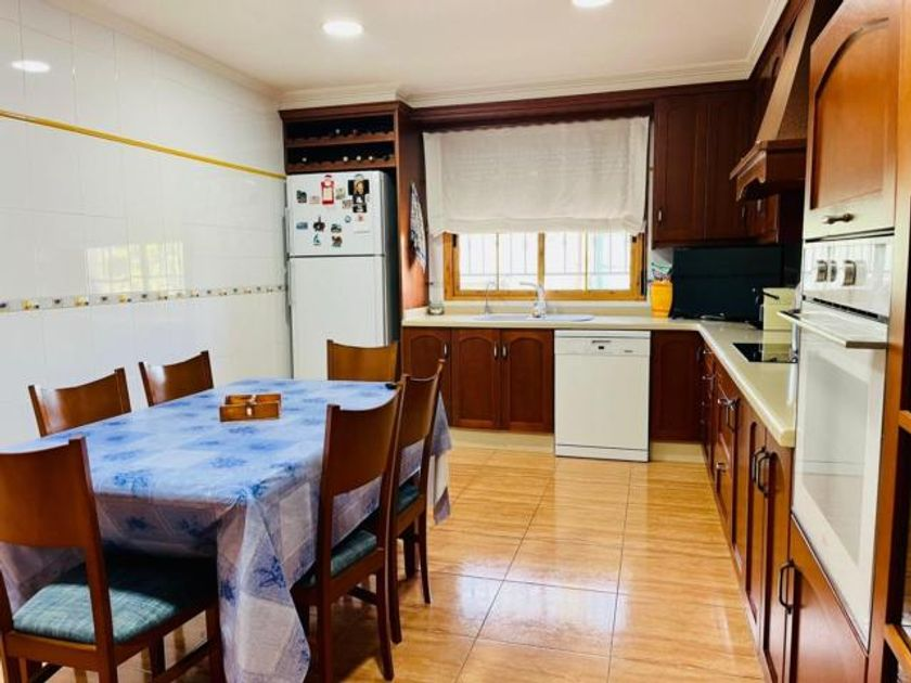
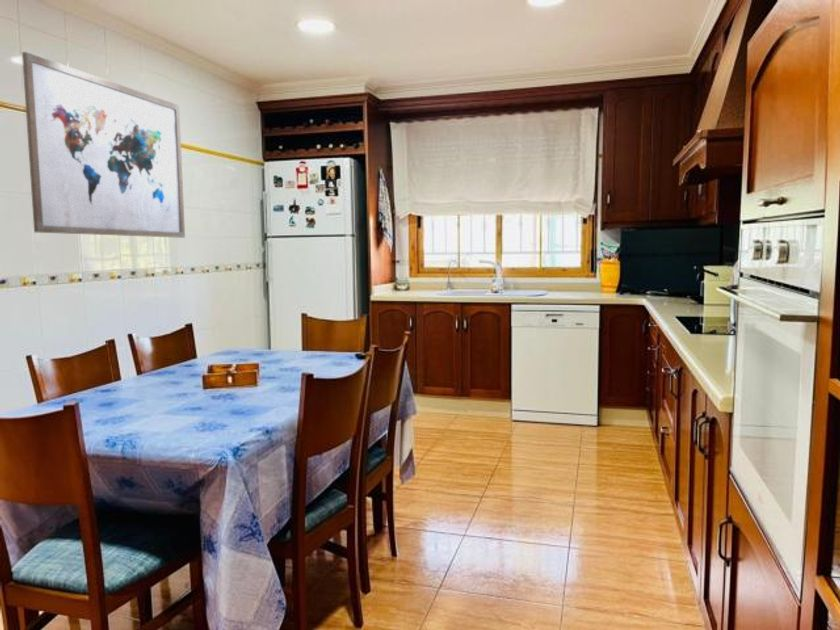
+ wall art (116, 160)
